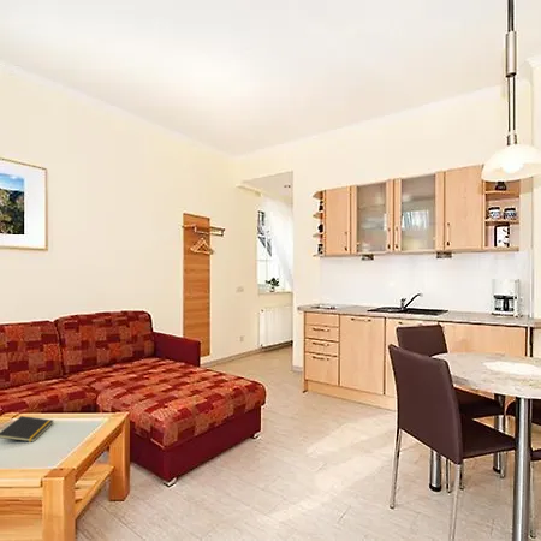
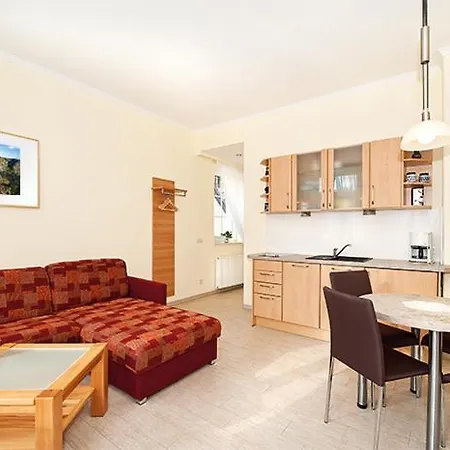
- notepad (26, 428)
